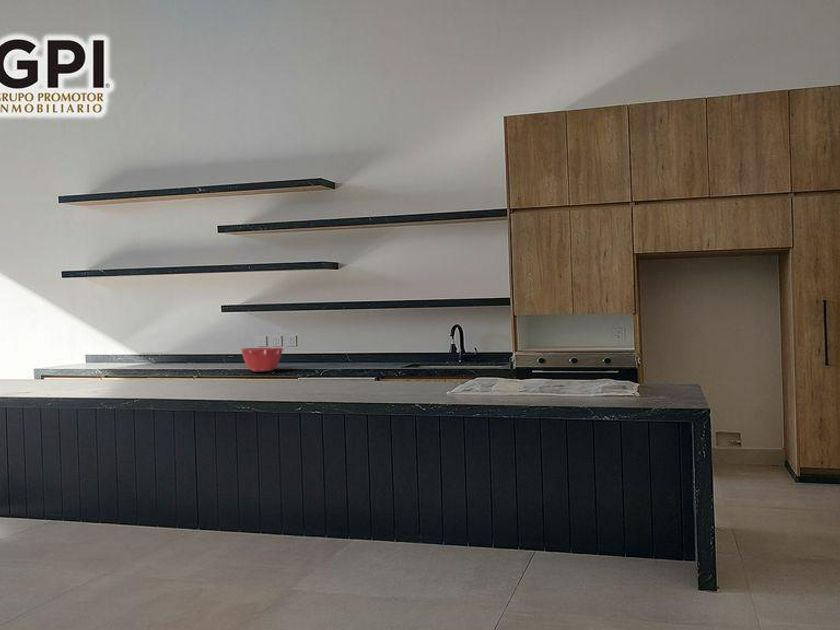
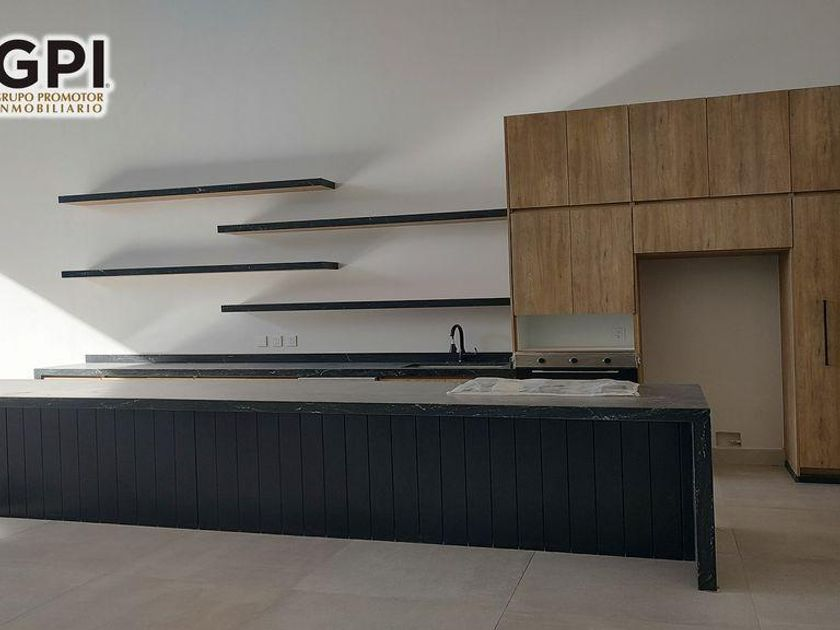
- mixing bowl (262, 359)
